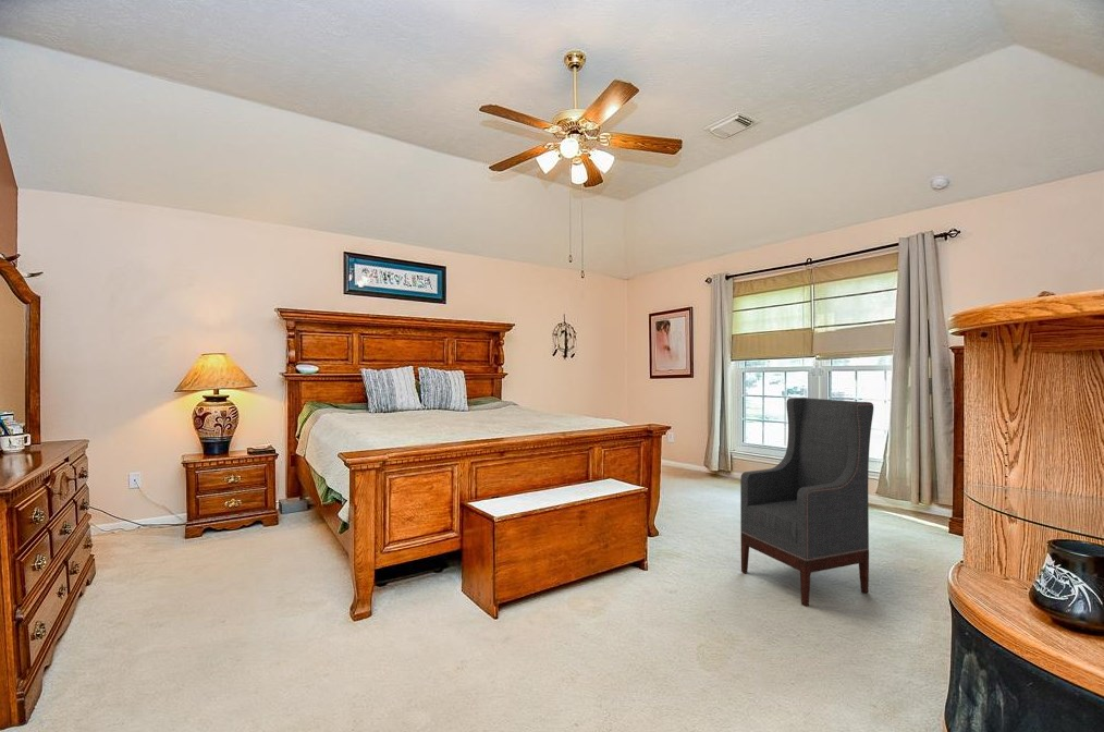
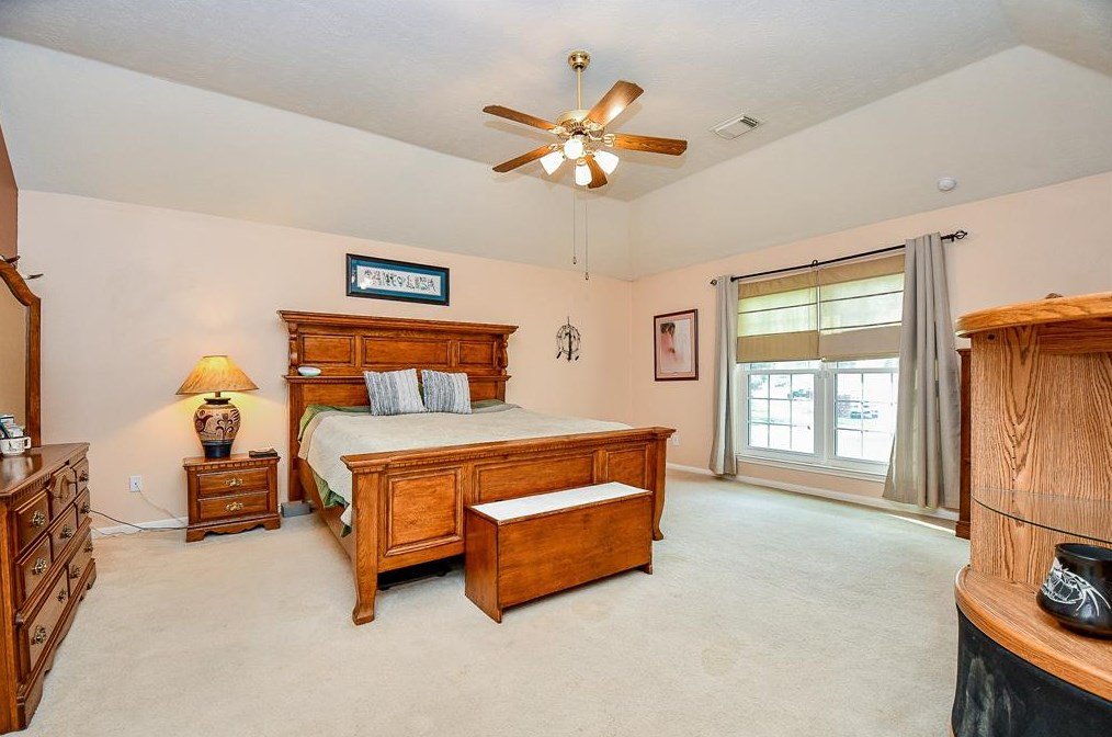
- armchair (804, 490)
